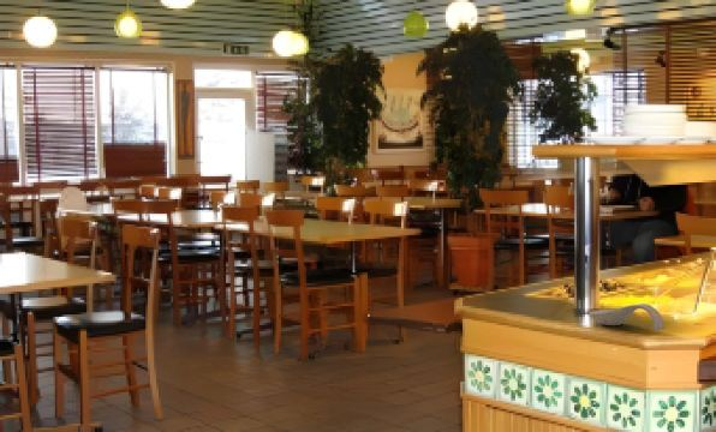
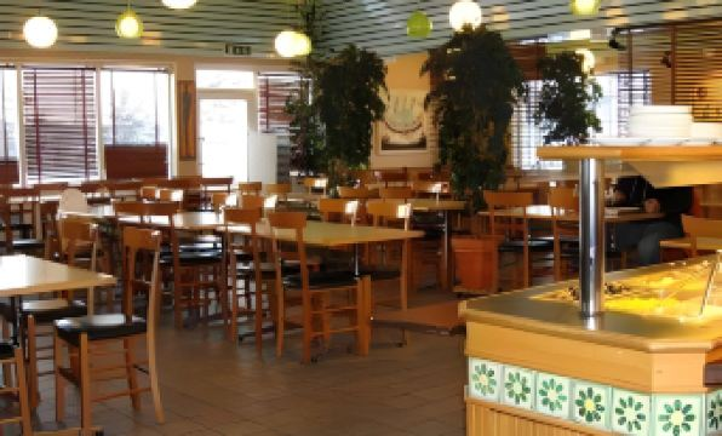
- spoon rest (626, 313)
